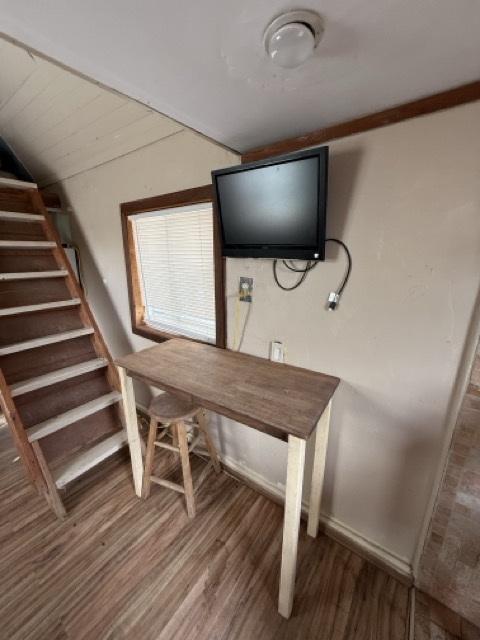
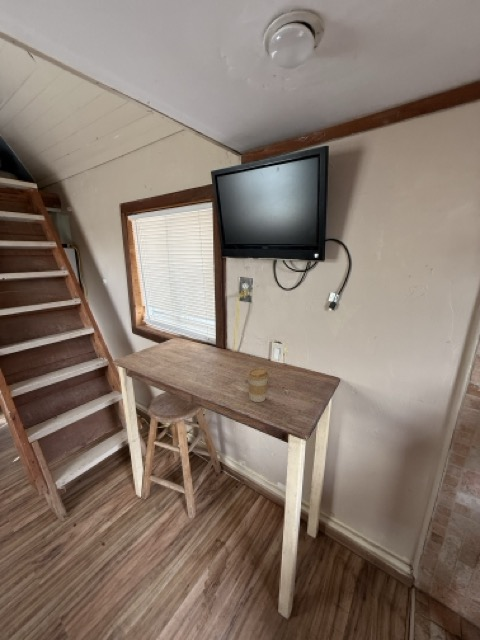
+ coffee cup (257, 384)
